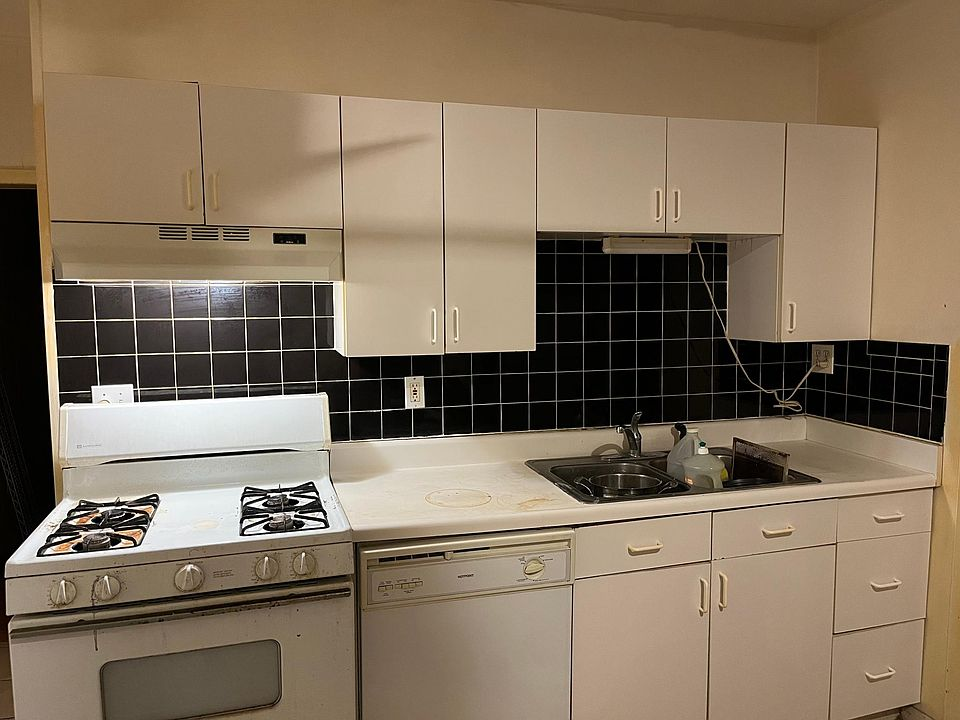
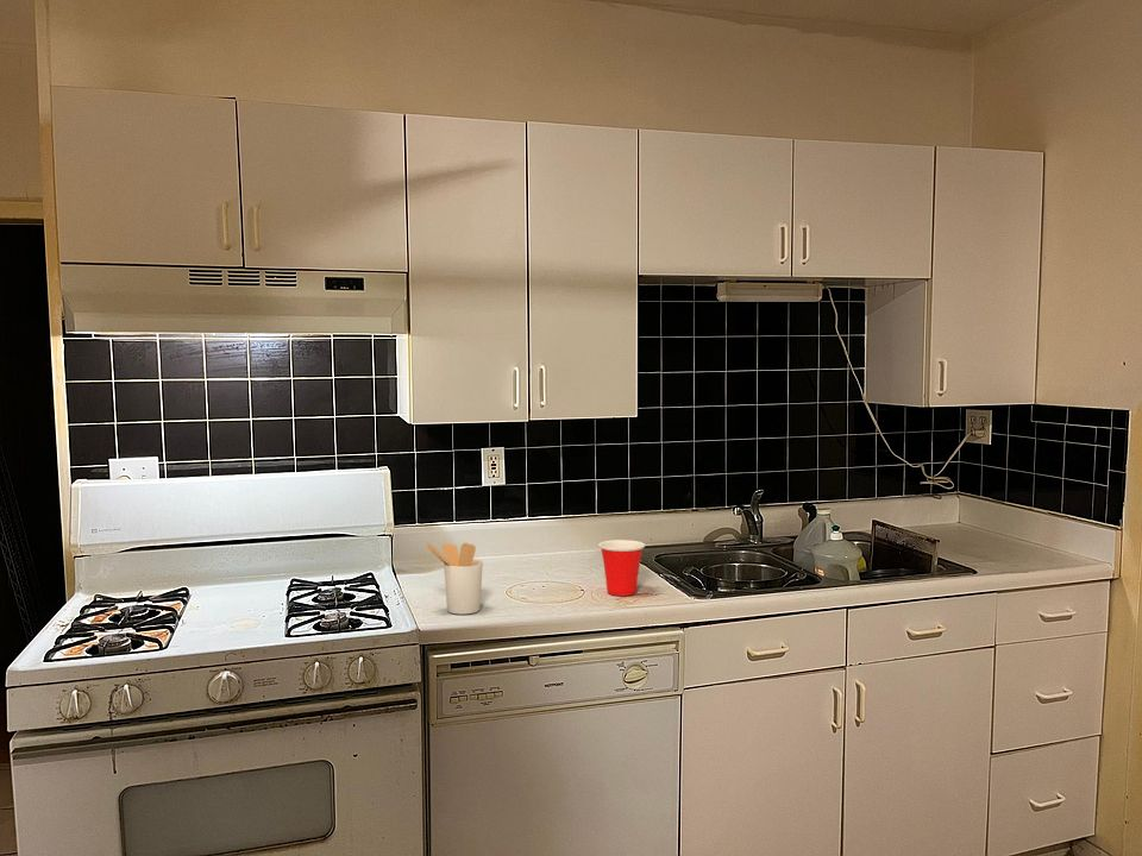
+ utensil holder (453, 575)
+ cup (621, 567)
